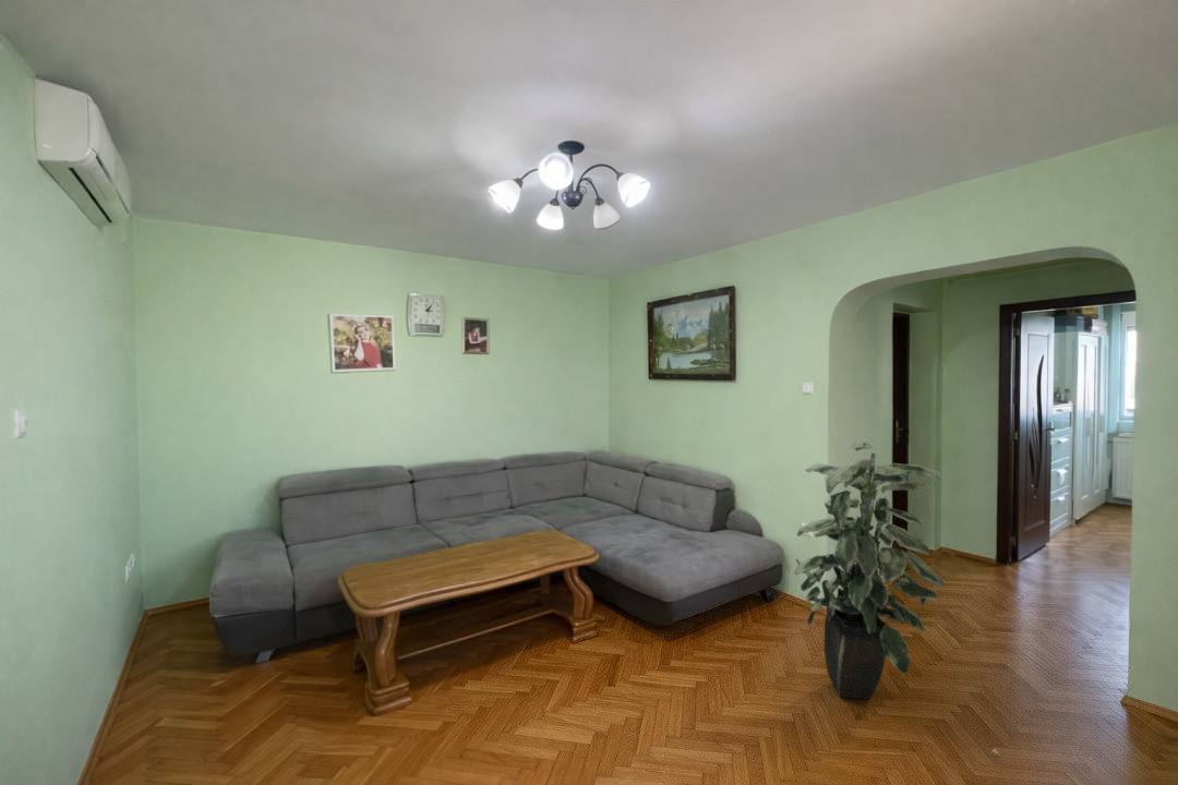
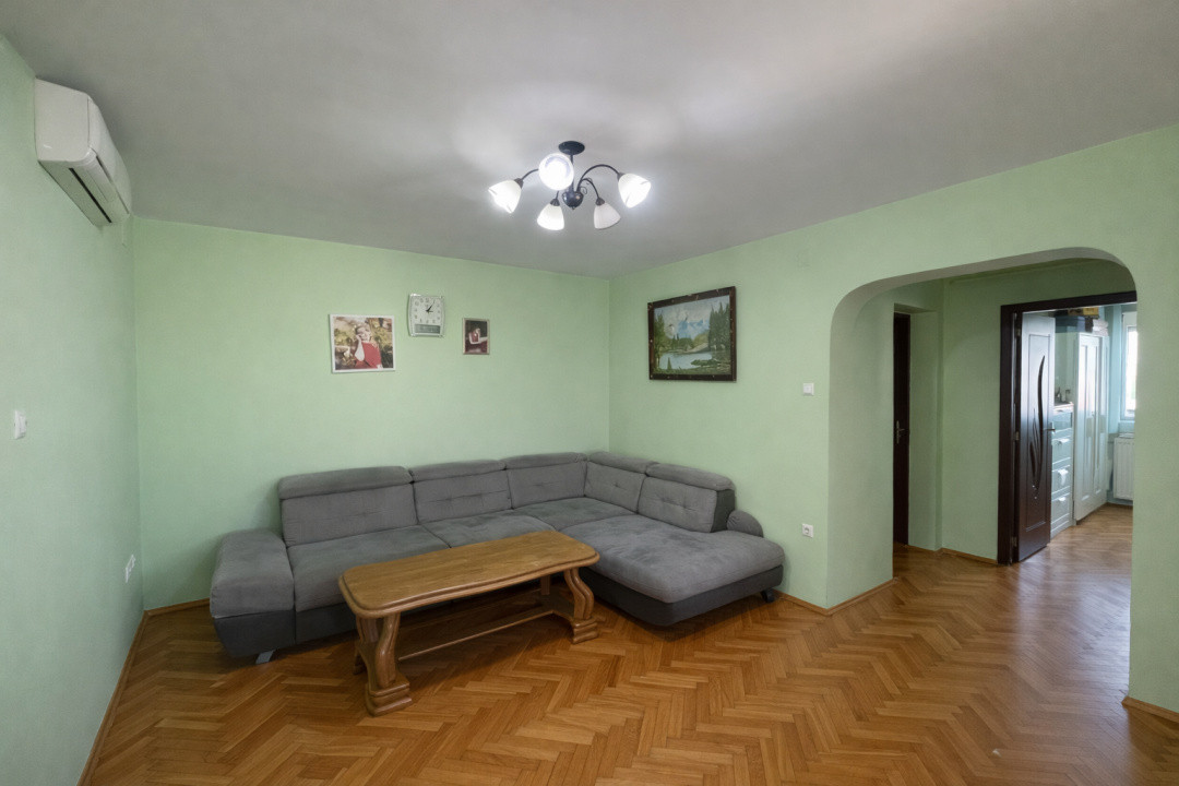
- indoor plant (864, 571)
